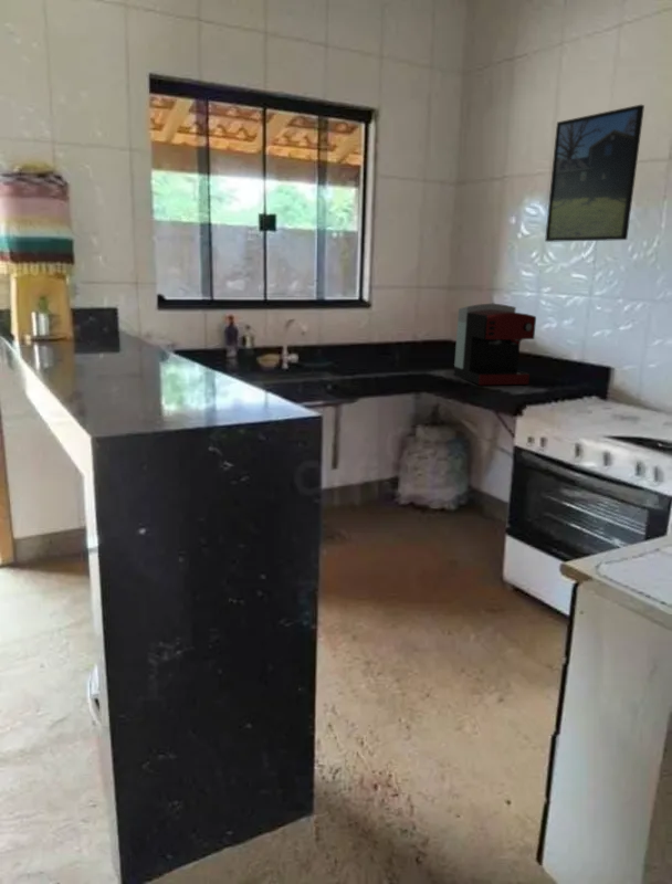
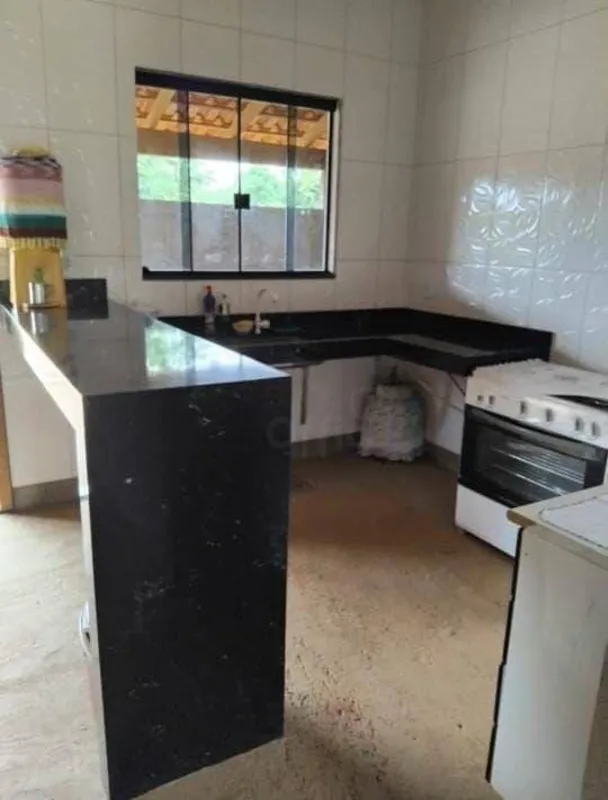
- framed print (590, 178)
- coffee maker (497, 343)
